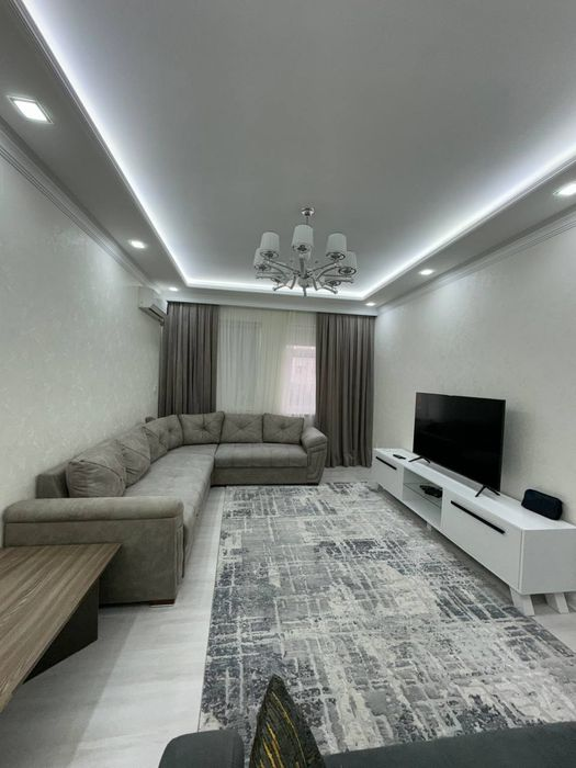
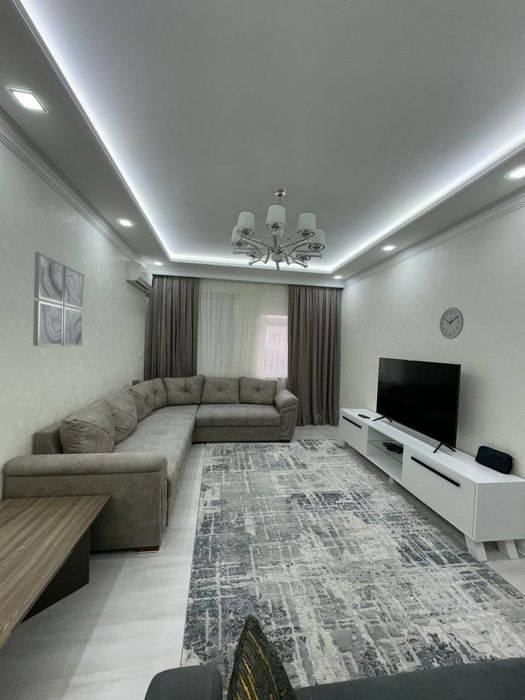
+ wall clock (450, 323)
+ wall art (61, 304)
